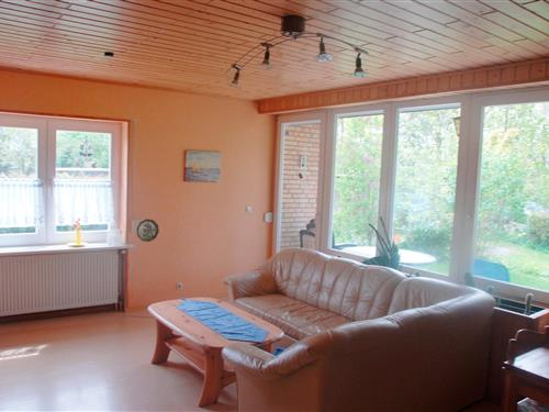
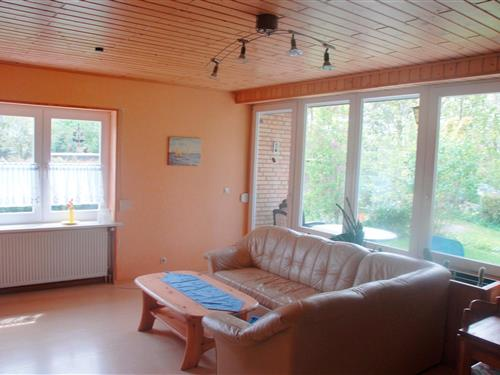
- decorative plate (147, 230)
